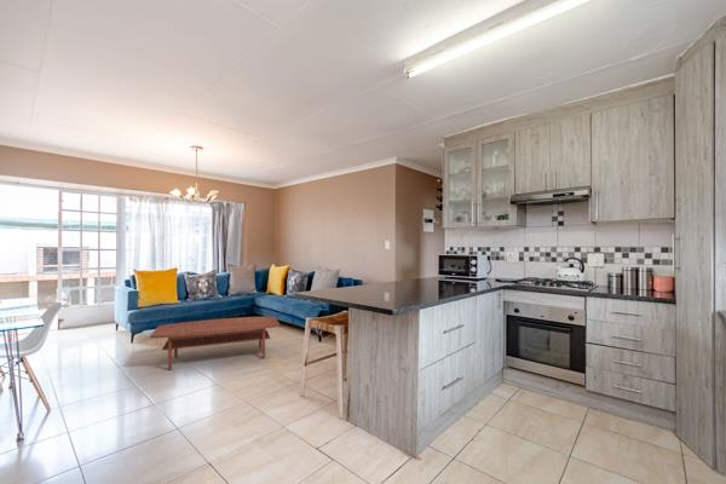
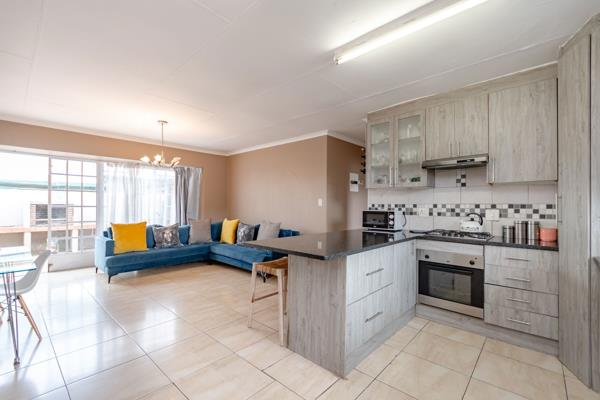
- coffee table (219, 341)
